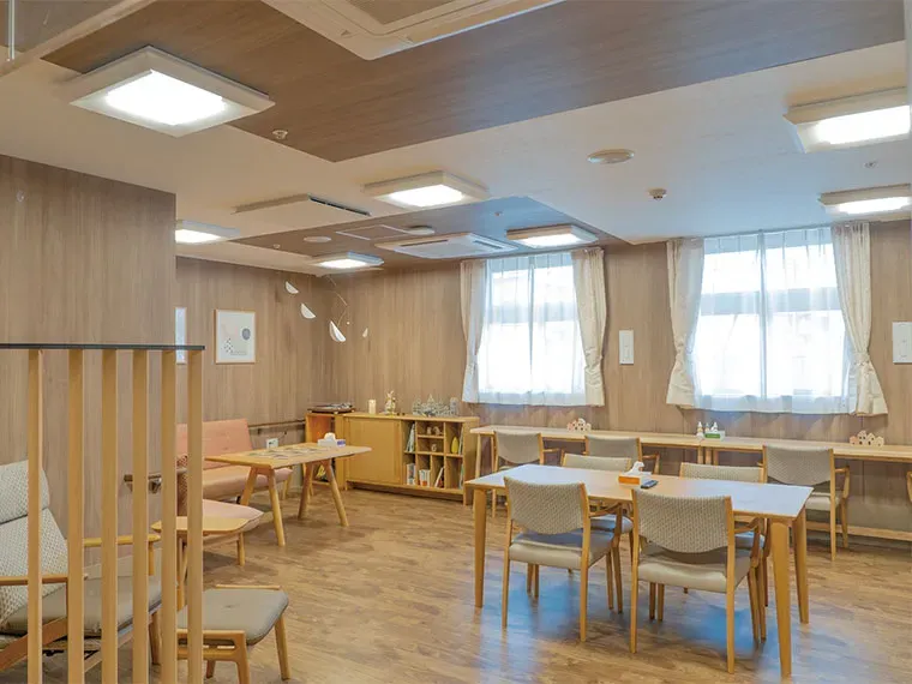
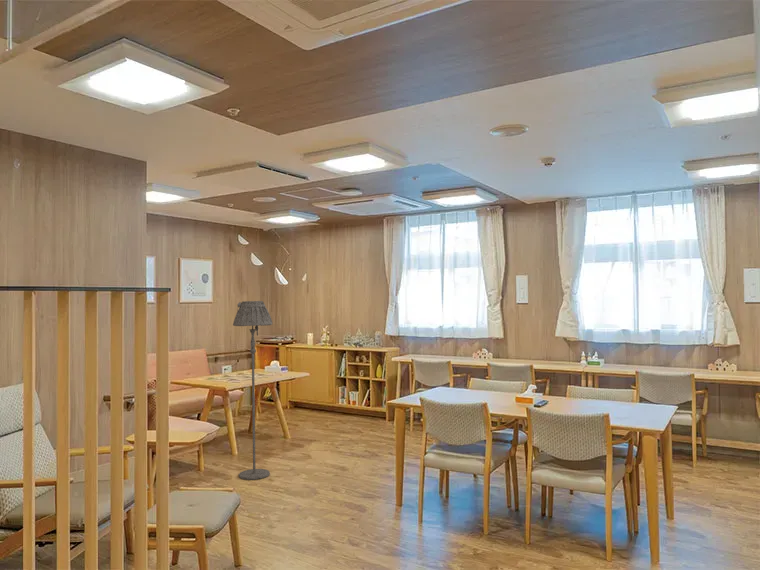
+ floor lamp (253, 387)
